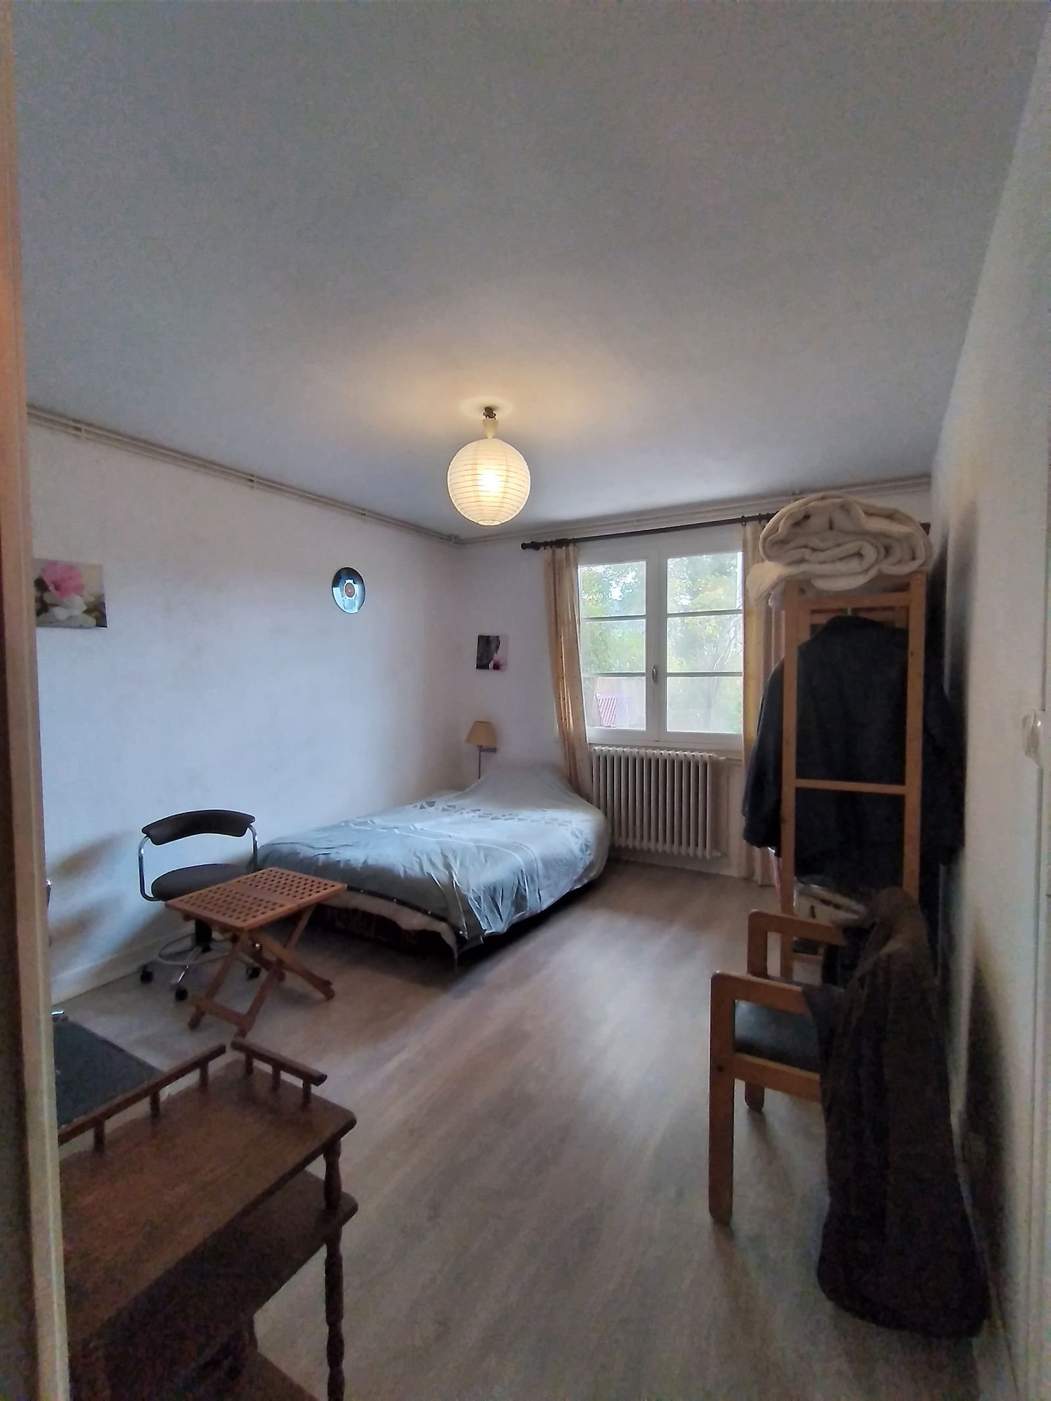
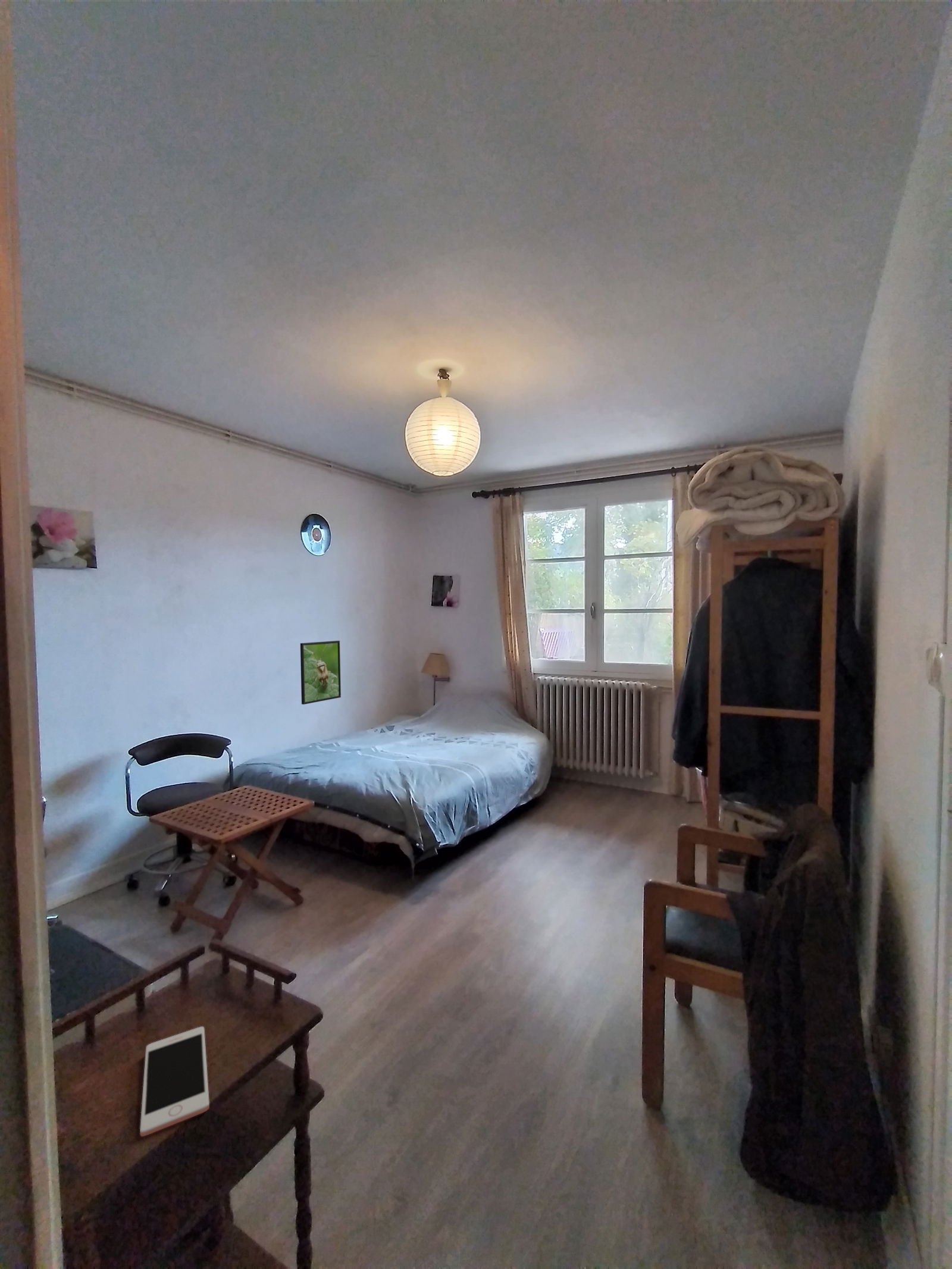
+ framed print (321, 671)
+ cell phone (176, 1075)
